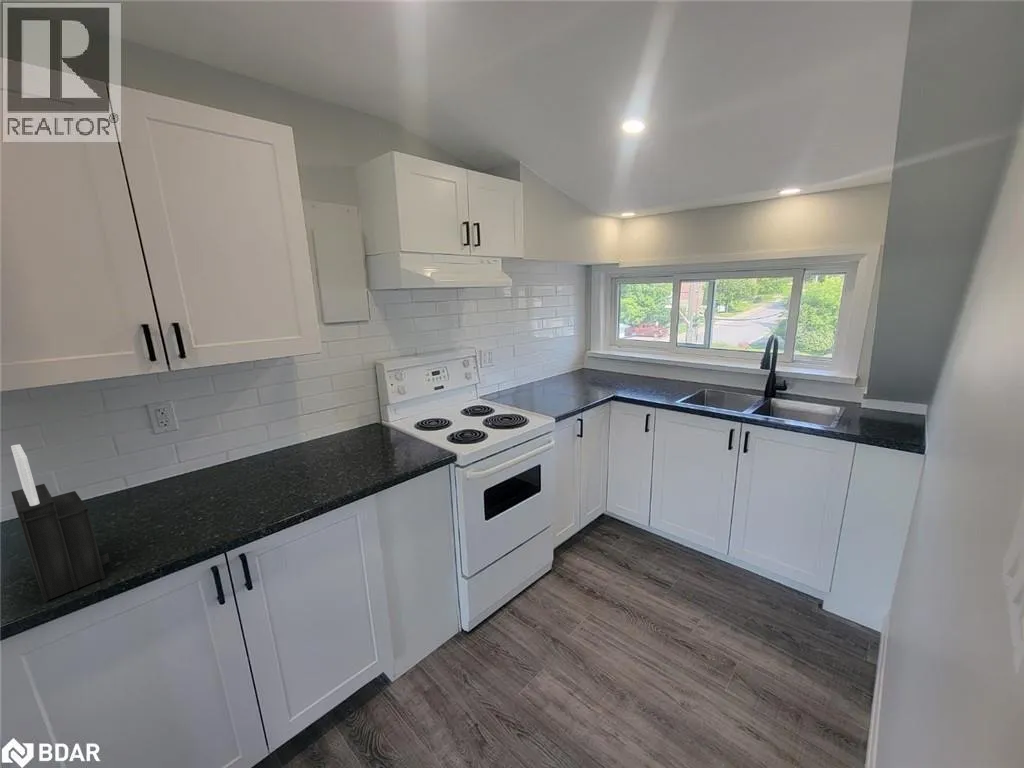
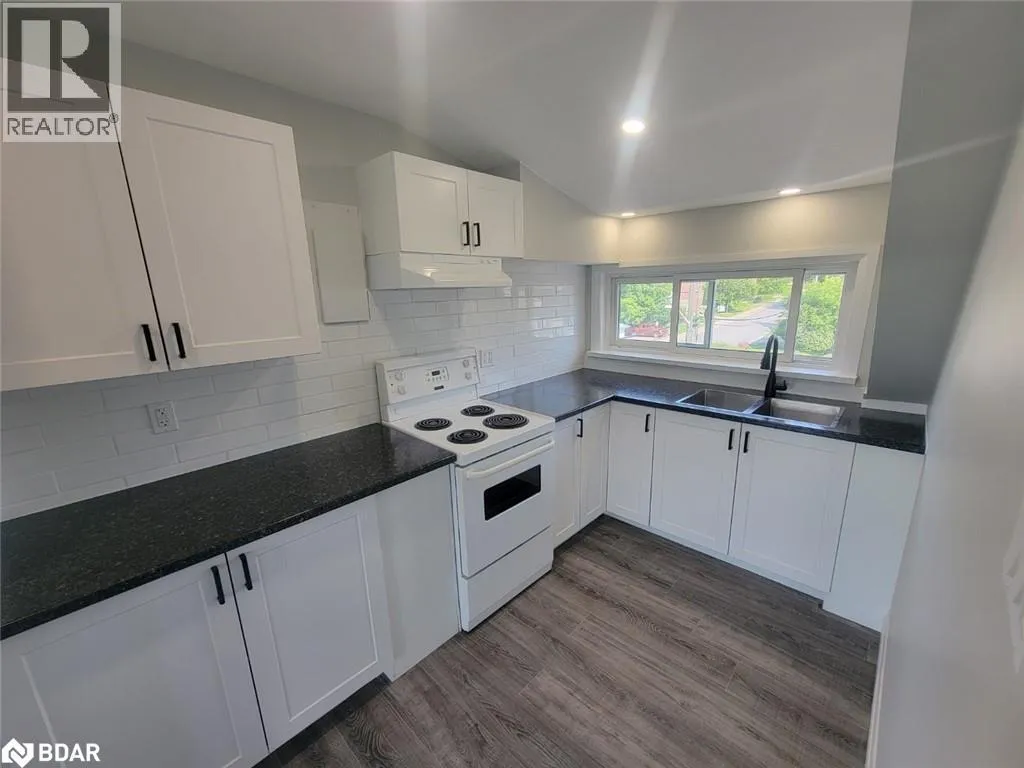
- knife block (59, 512)
